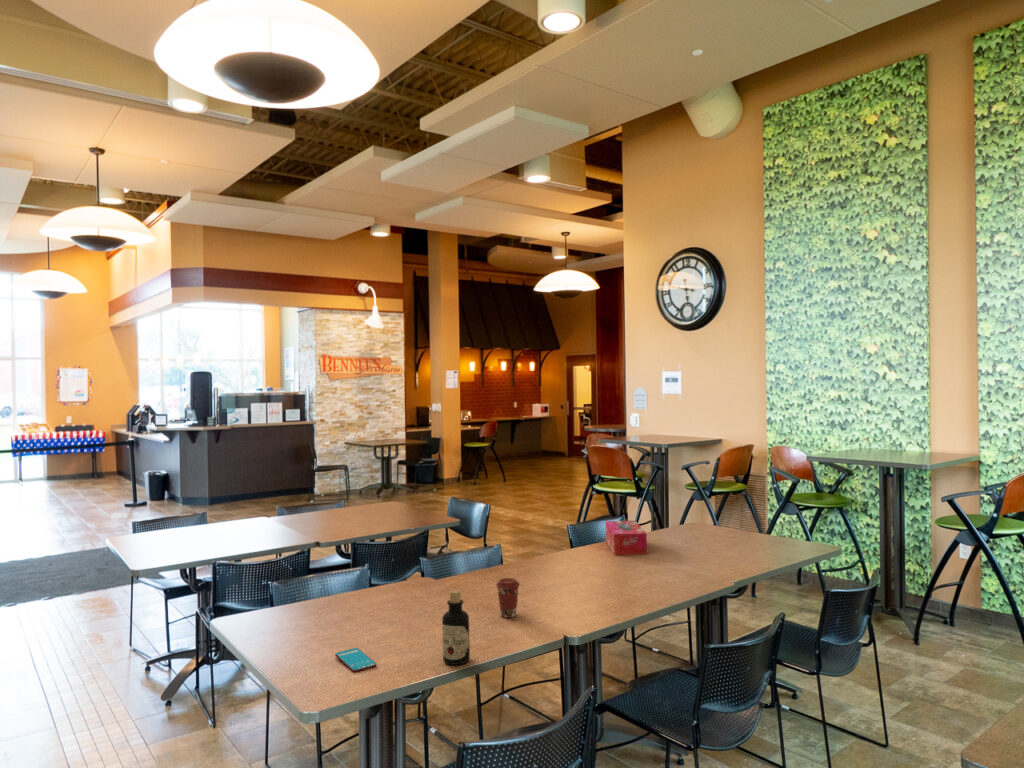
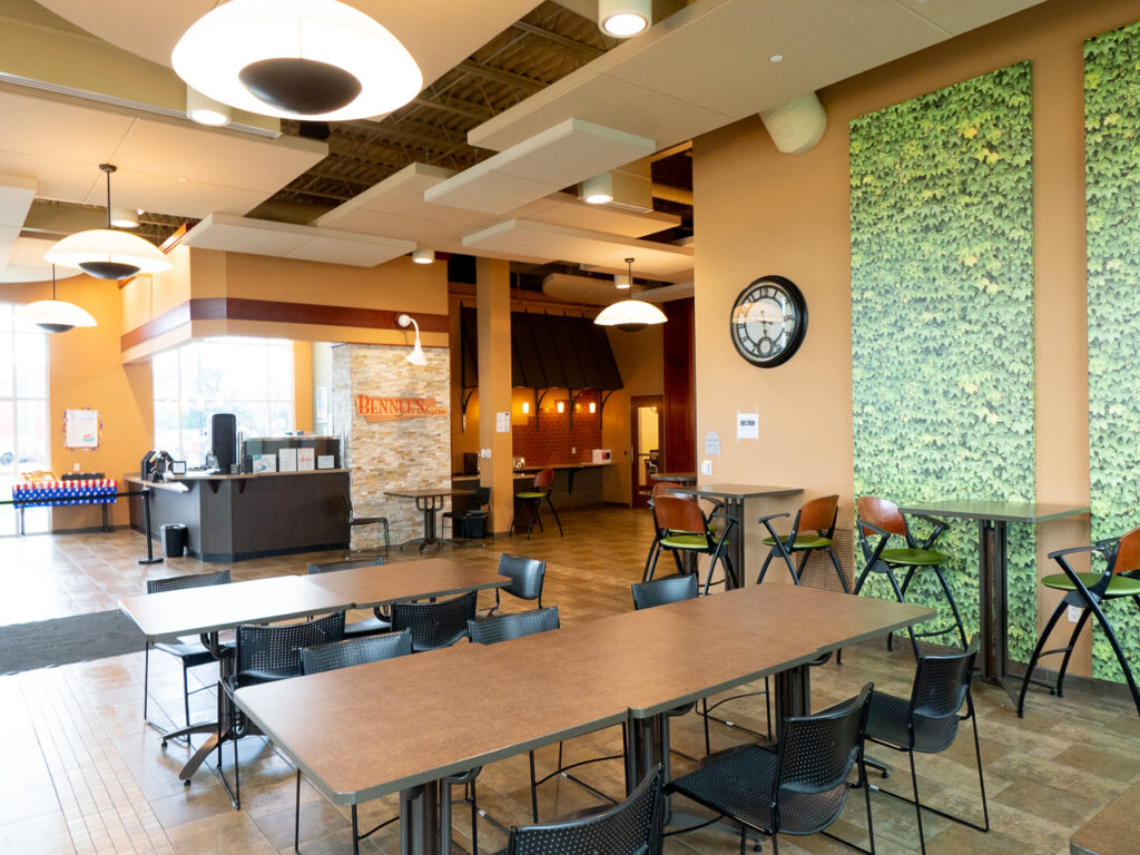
- coffee cup (508, 597)
- smartphone (355, 659)
- tissue box (625, 537)
- bottle (455, 625)
